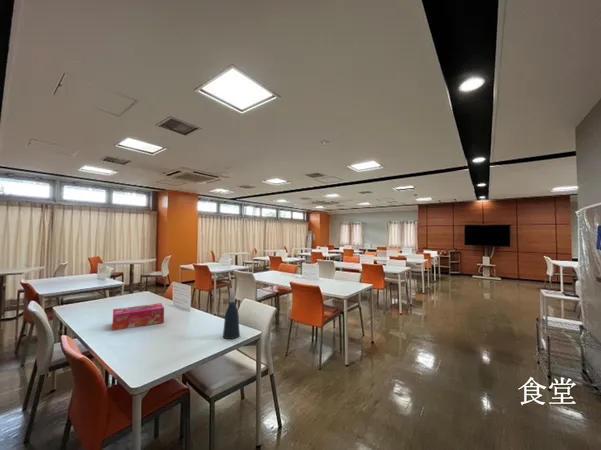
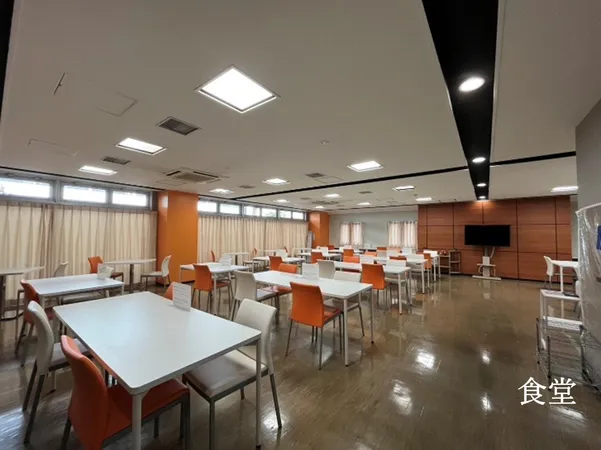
- spray bottle (231, 312)
- tissue box (138, 315)
